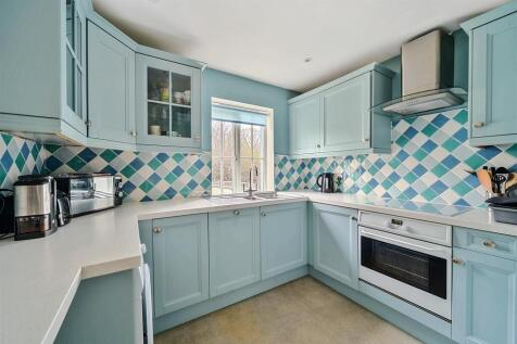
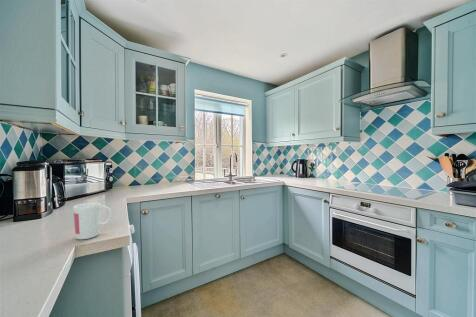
+ mug (93, 219)
